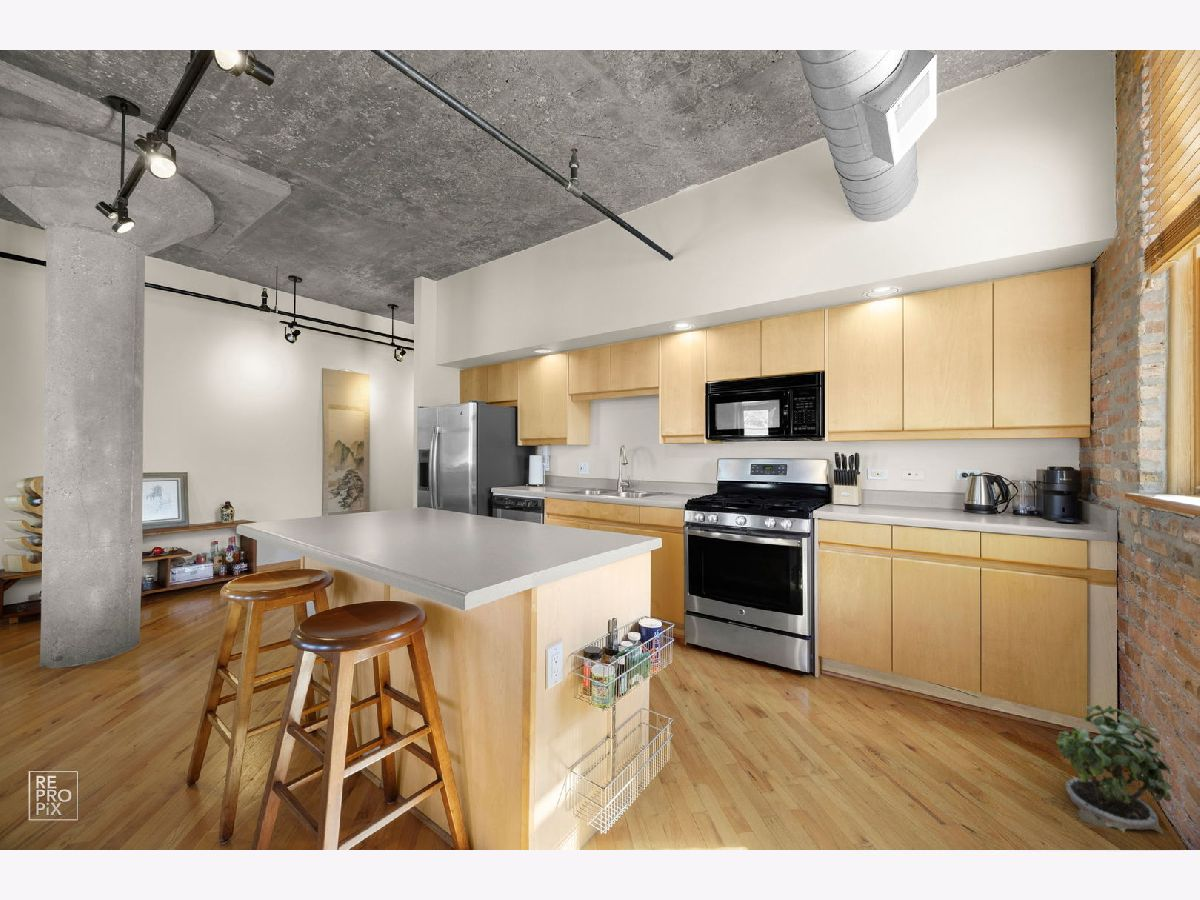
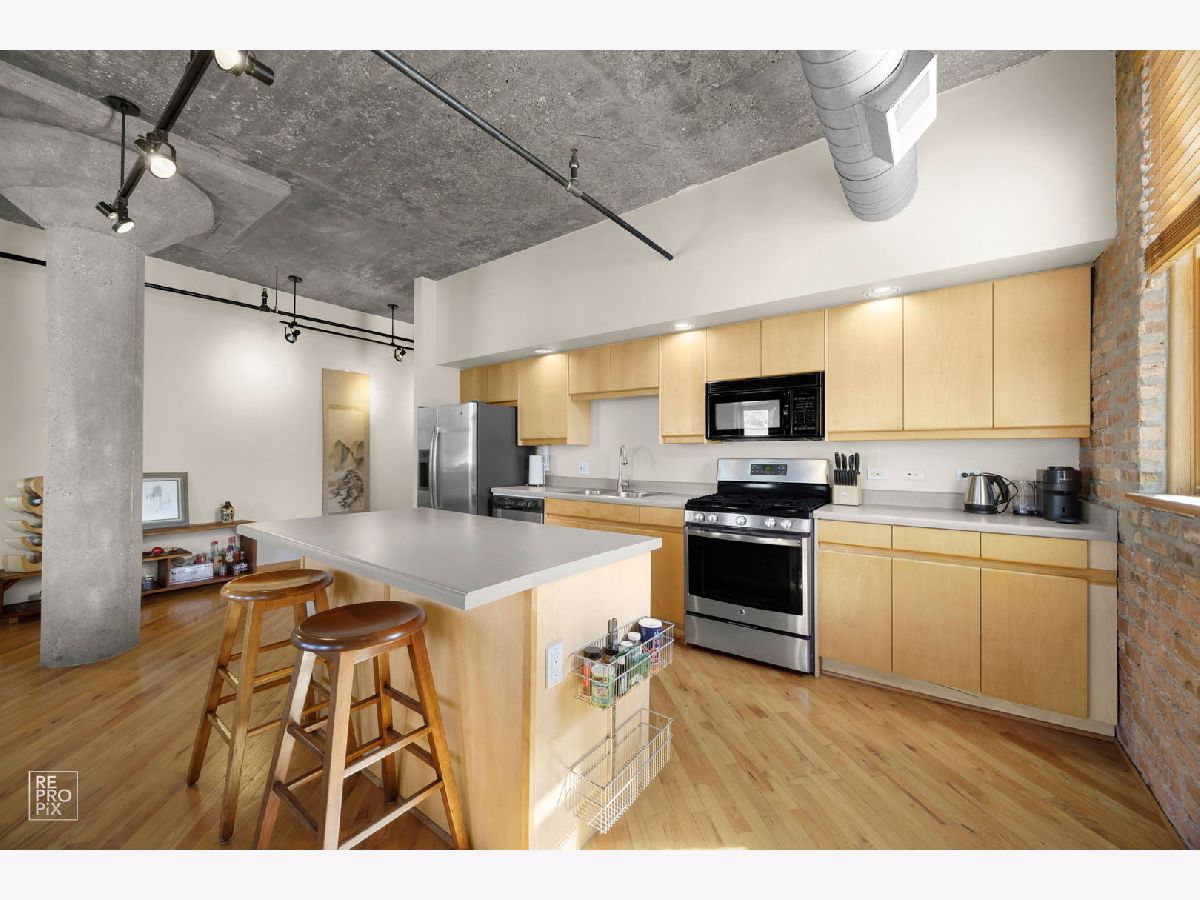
- potted plant (1110, 757)
